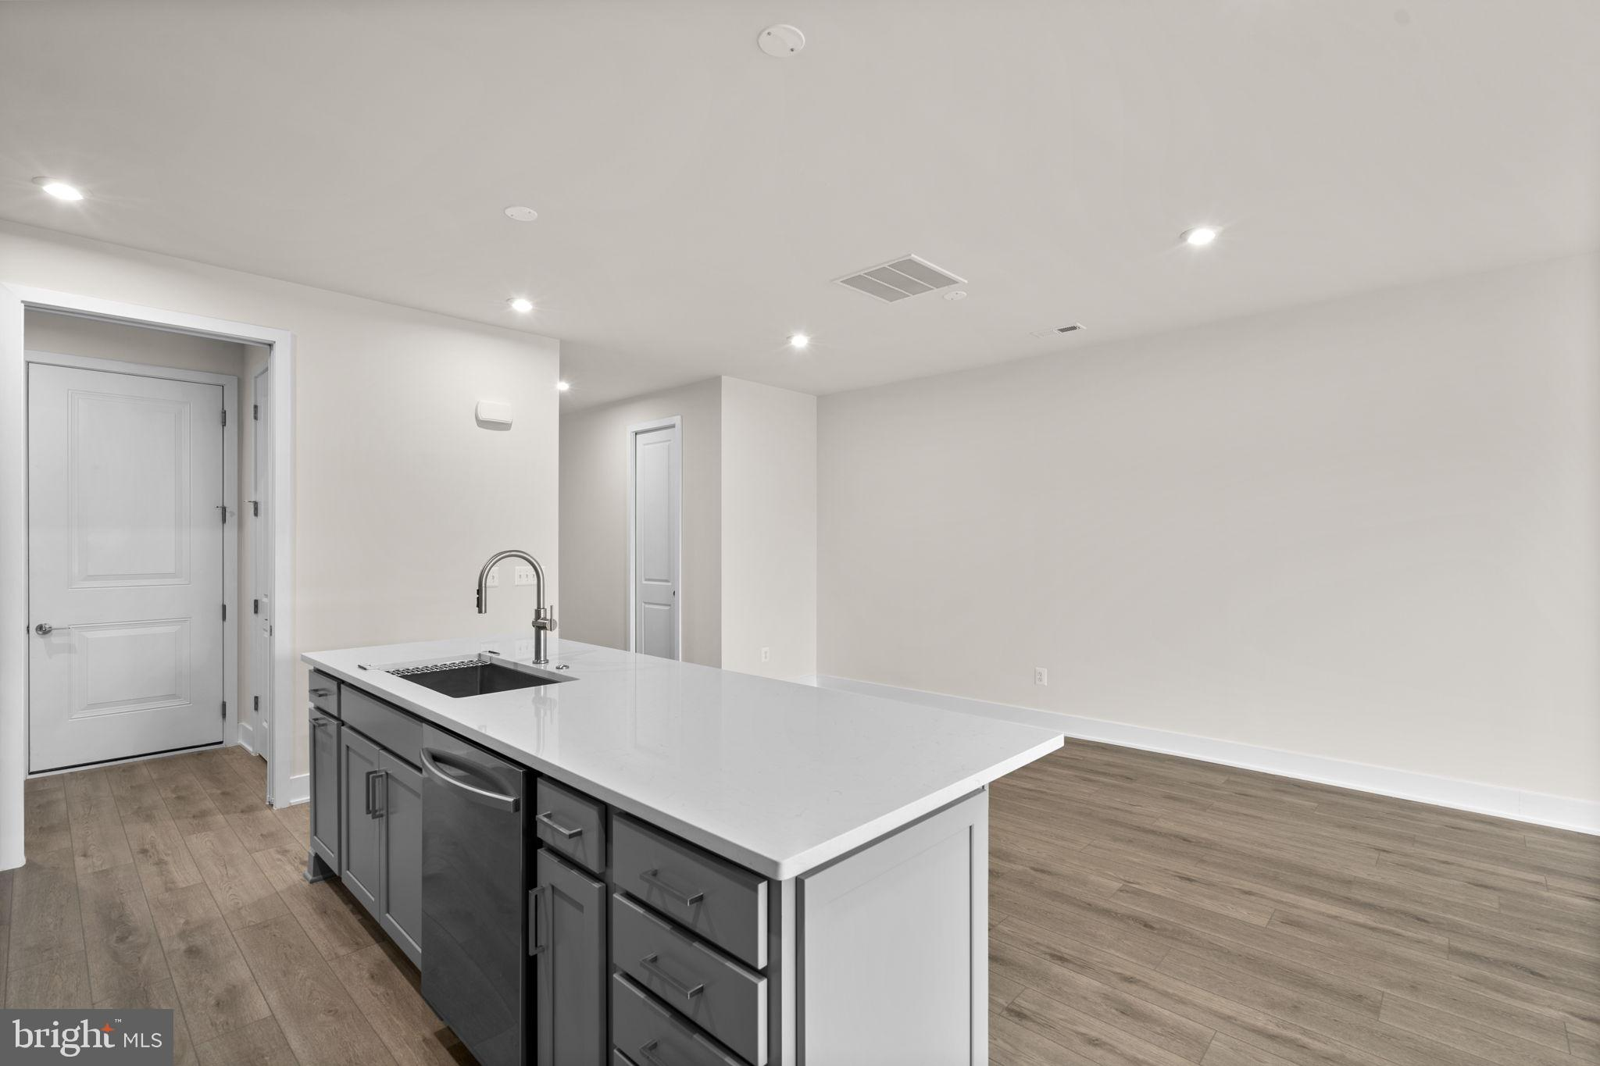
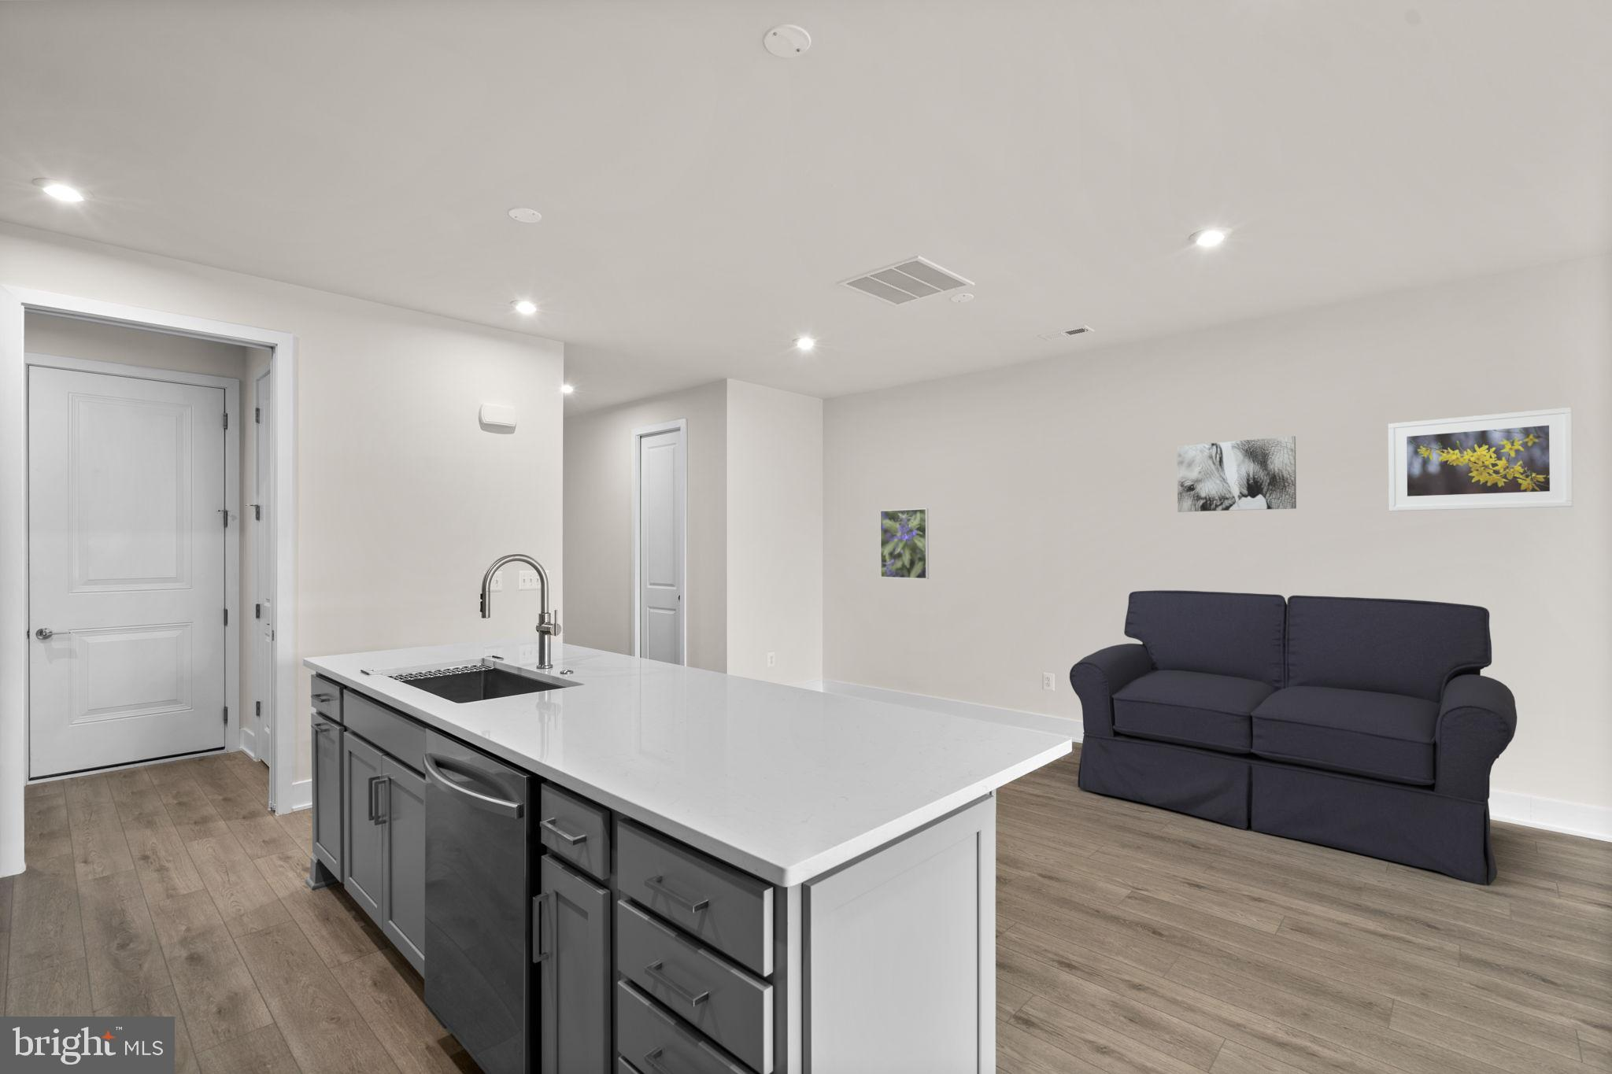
+ wall art (1233, 475)
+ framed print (1474, 461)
+ sofa (1272, 700)
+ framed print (904, 544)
